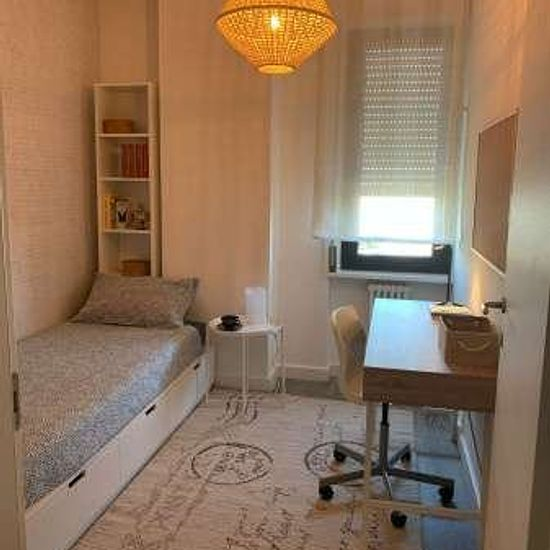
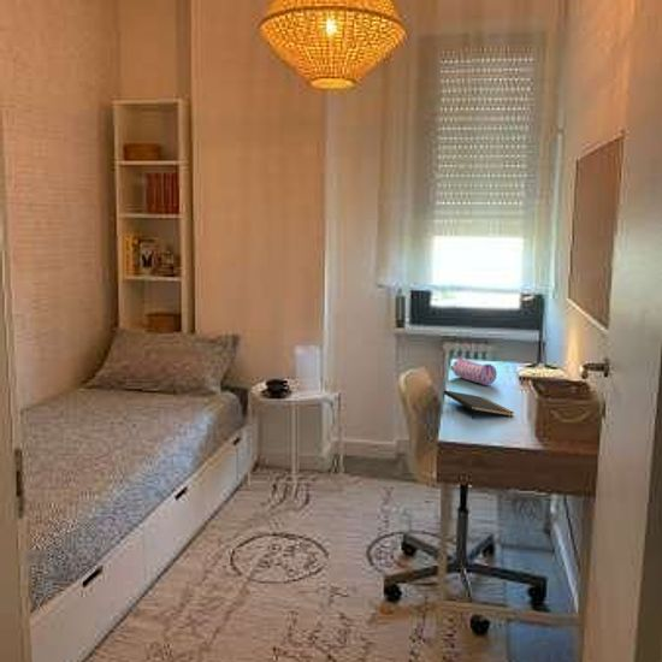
+ notepad (477, 402)
+ pencil case (473, 370)
